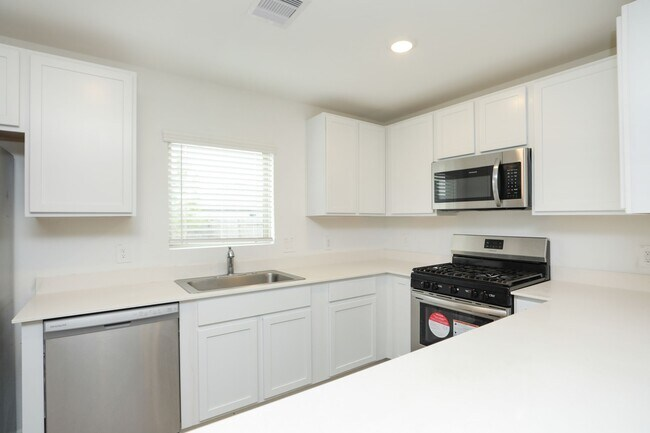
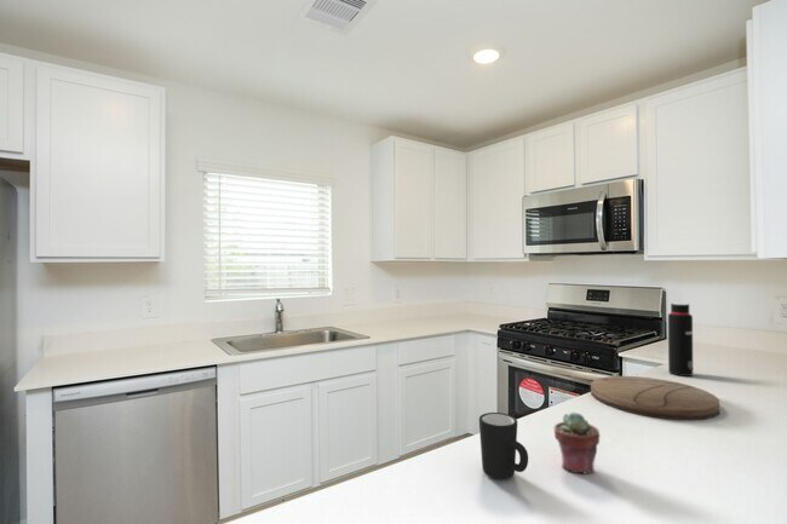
+ cutting board (650, 395)
+ potted succulent (576, 439)
+ water bottle (682, 338)
+ mug (505, 449)
